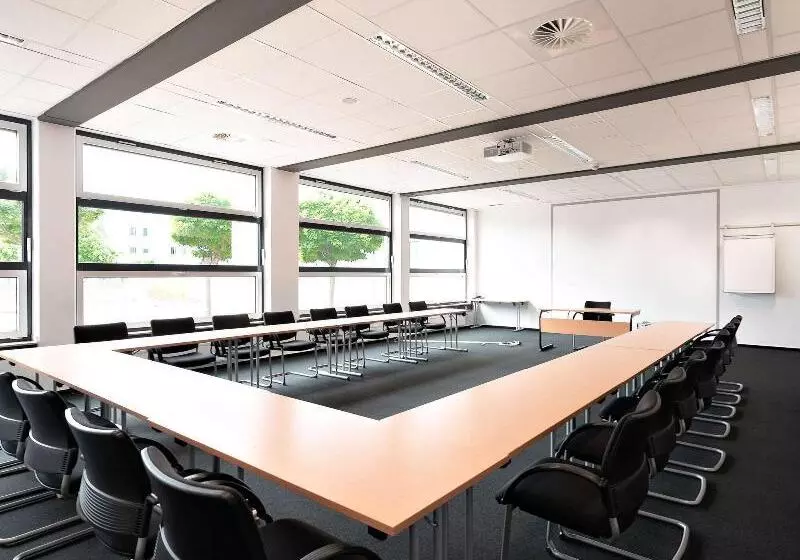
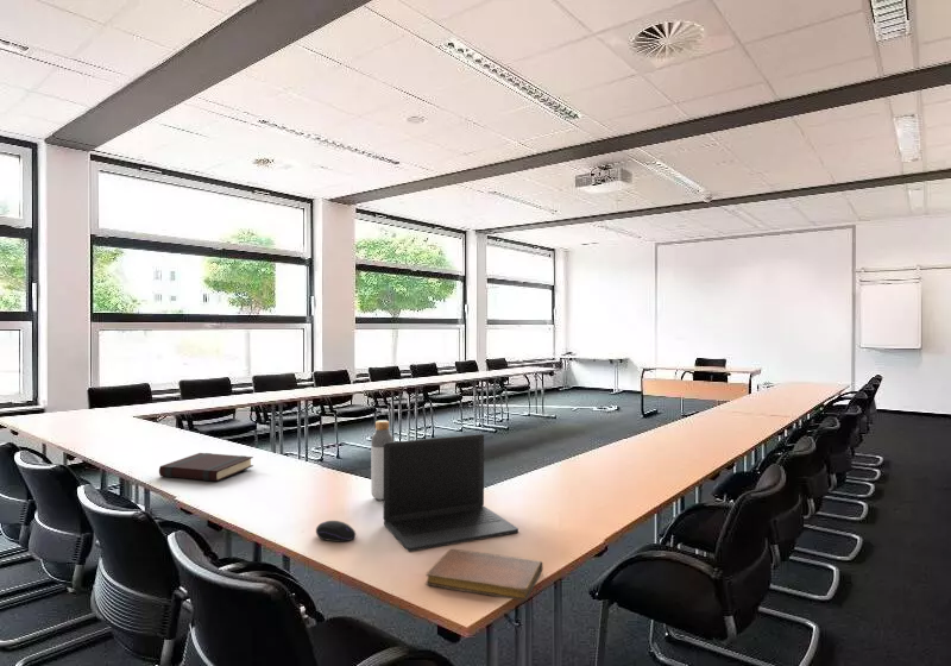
+ bottle (382, 459)
+ book (207, 466)
+ computer mouse (335, 529)
+ laptop (449, 486)
+ notebook (485, 572)
